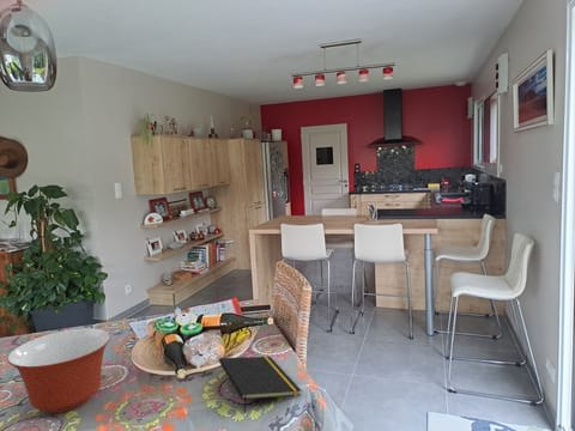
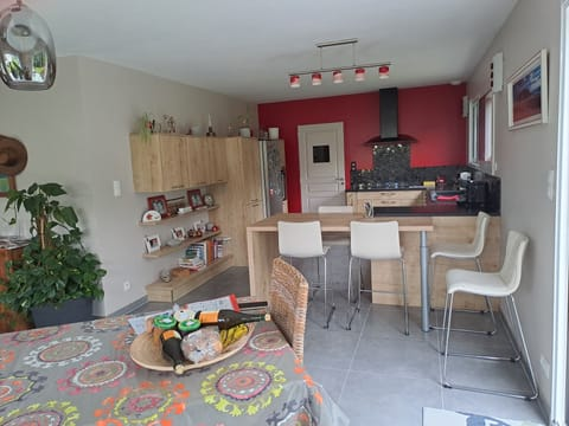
- notepad (258, 375)
- mixing bowl (63, 372)
